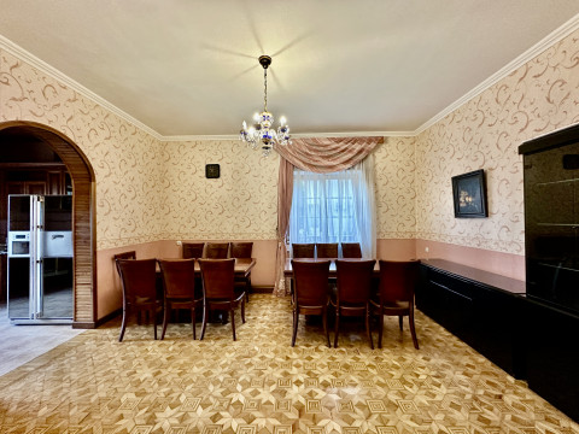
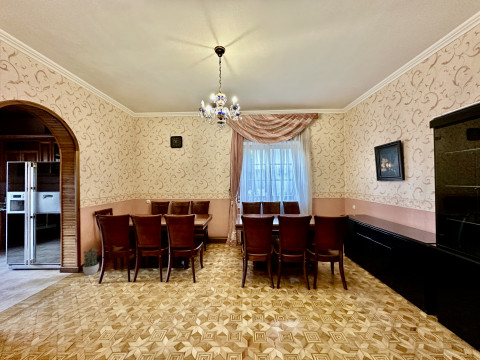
+ potted plant (90, 260)
